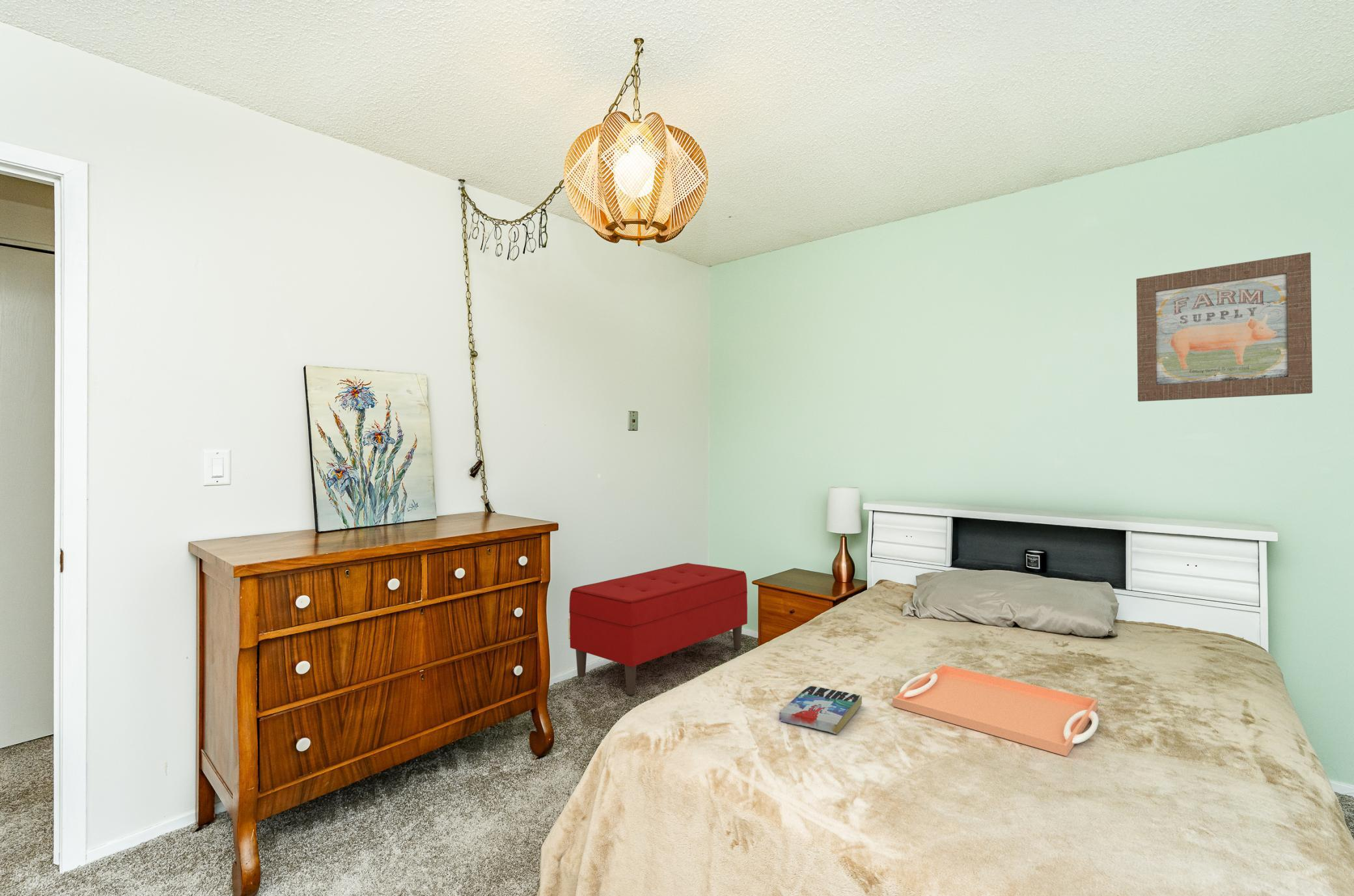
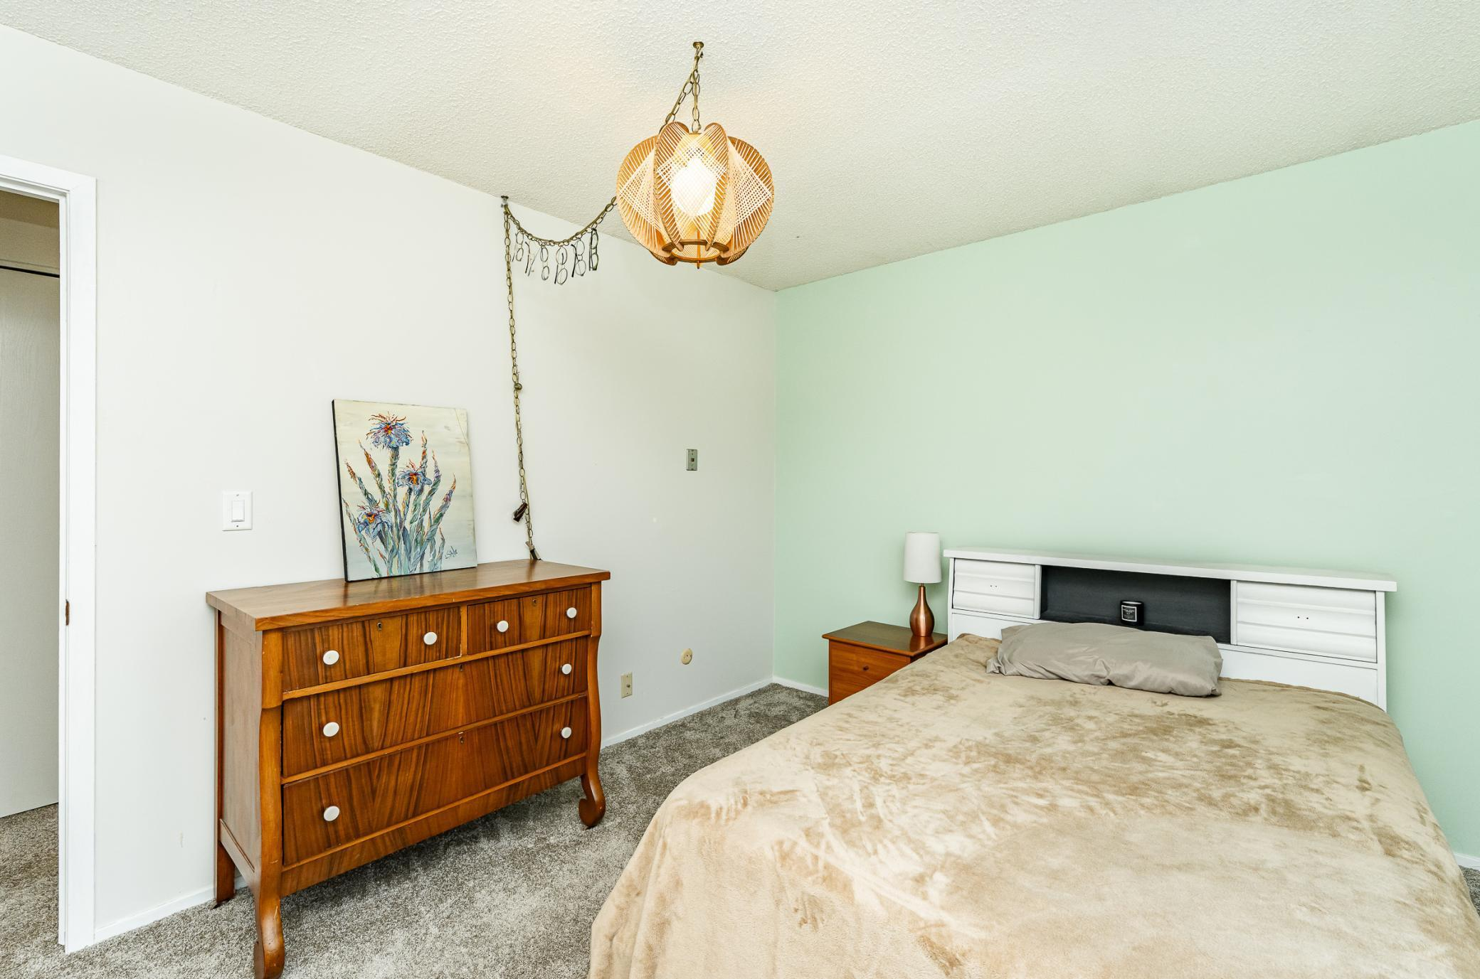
- book (822, 707)
- bench (663, 620)
- serving tray (994, 703)
- wall art (1218, 332)
